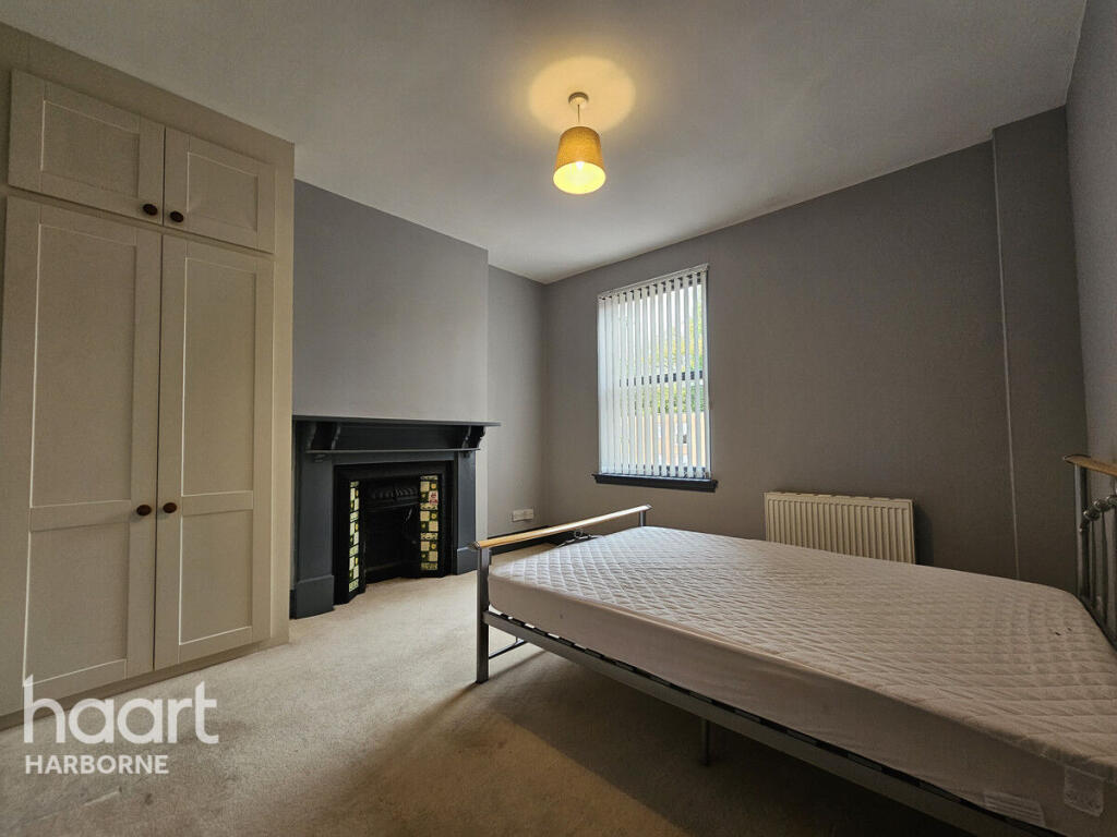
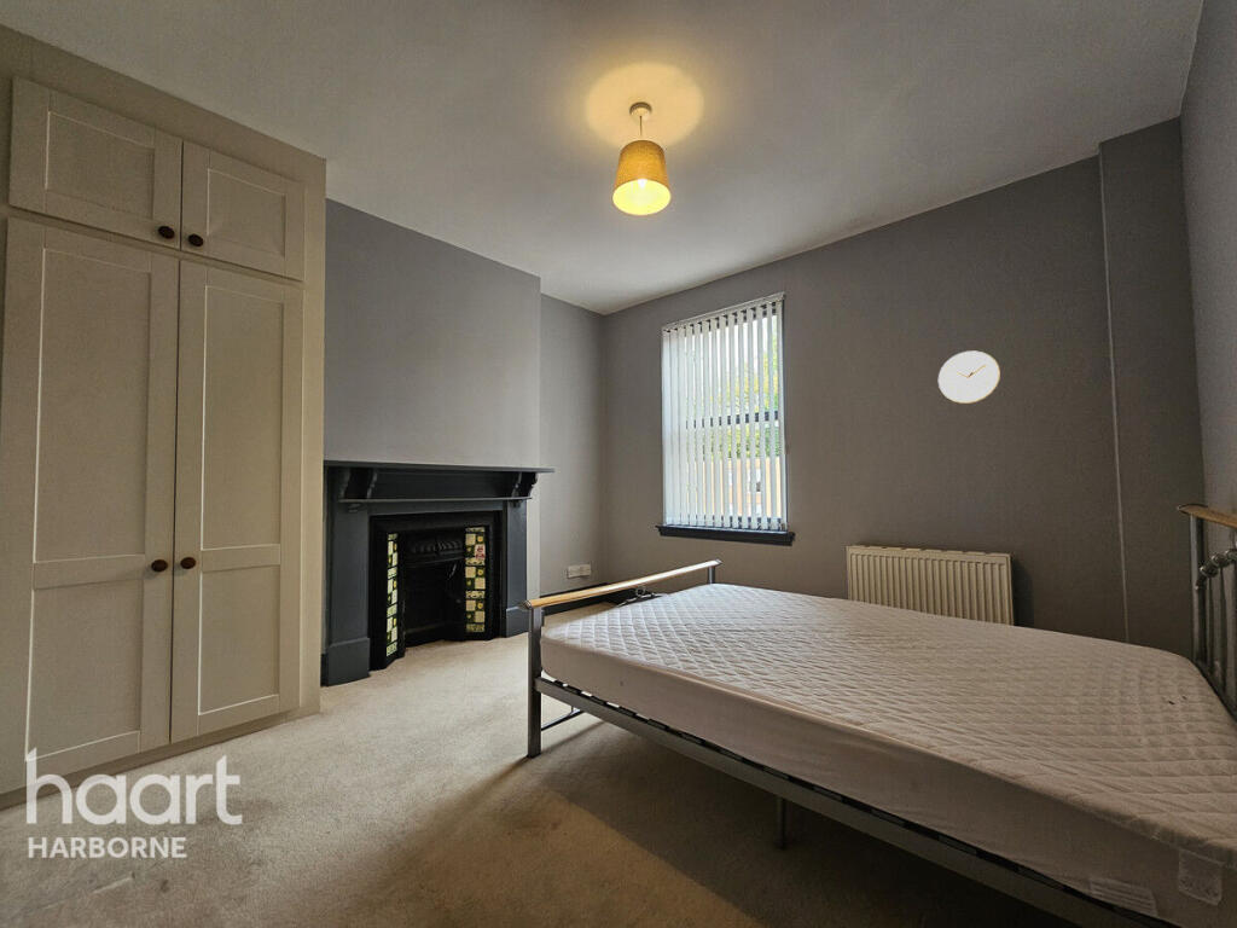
+ wall clock (968, 377)
